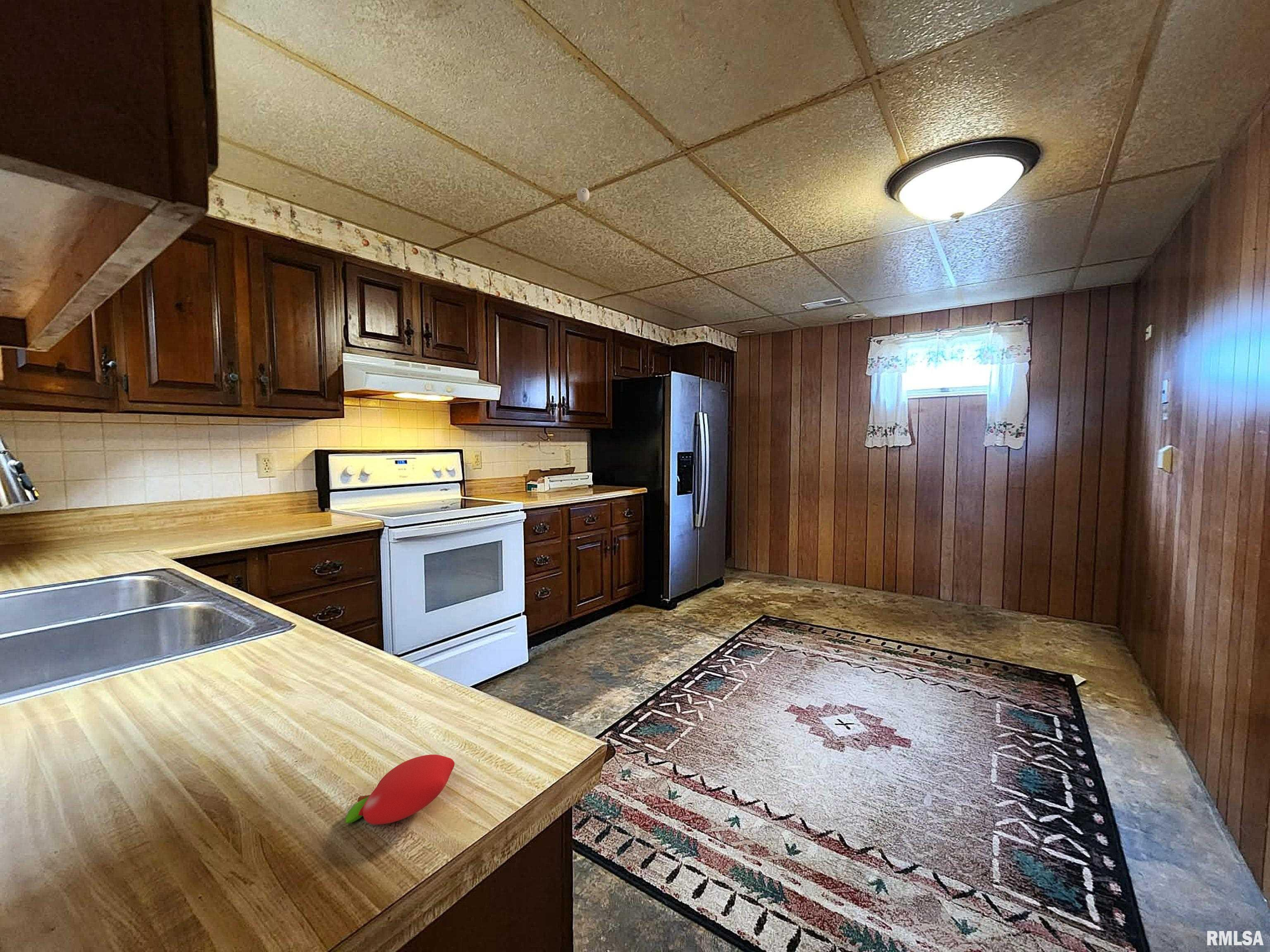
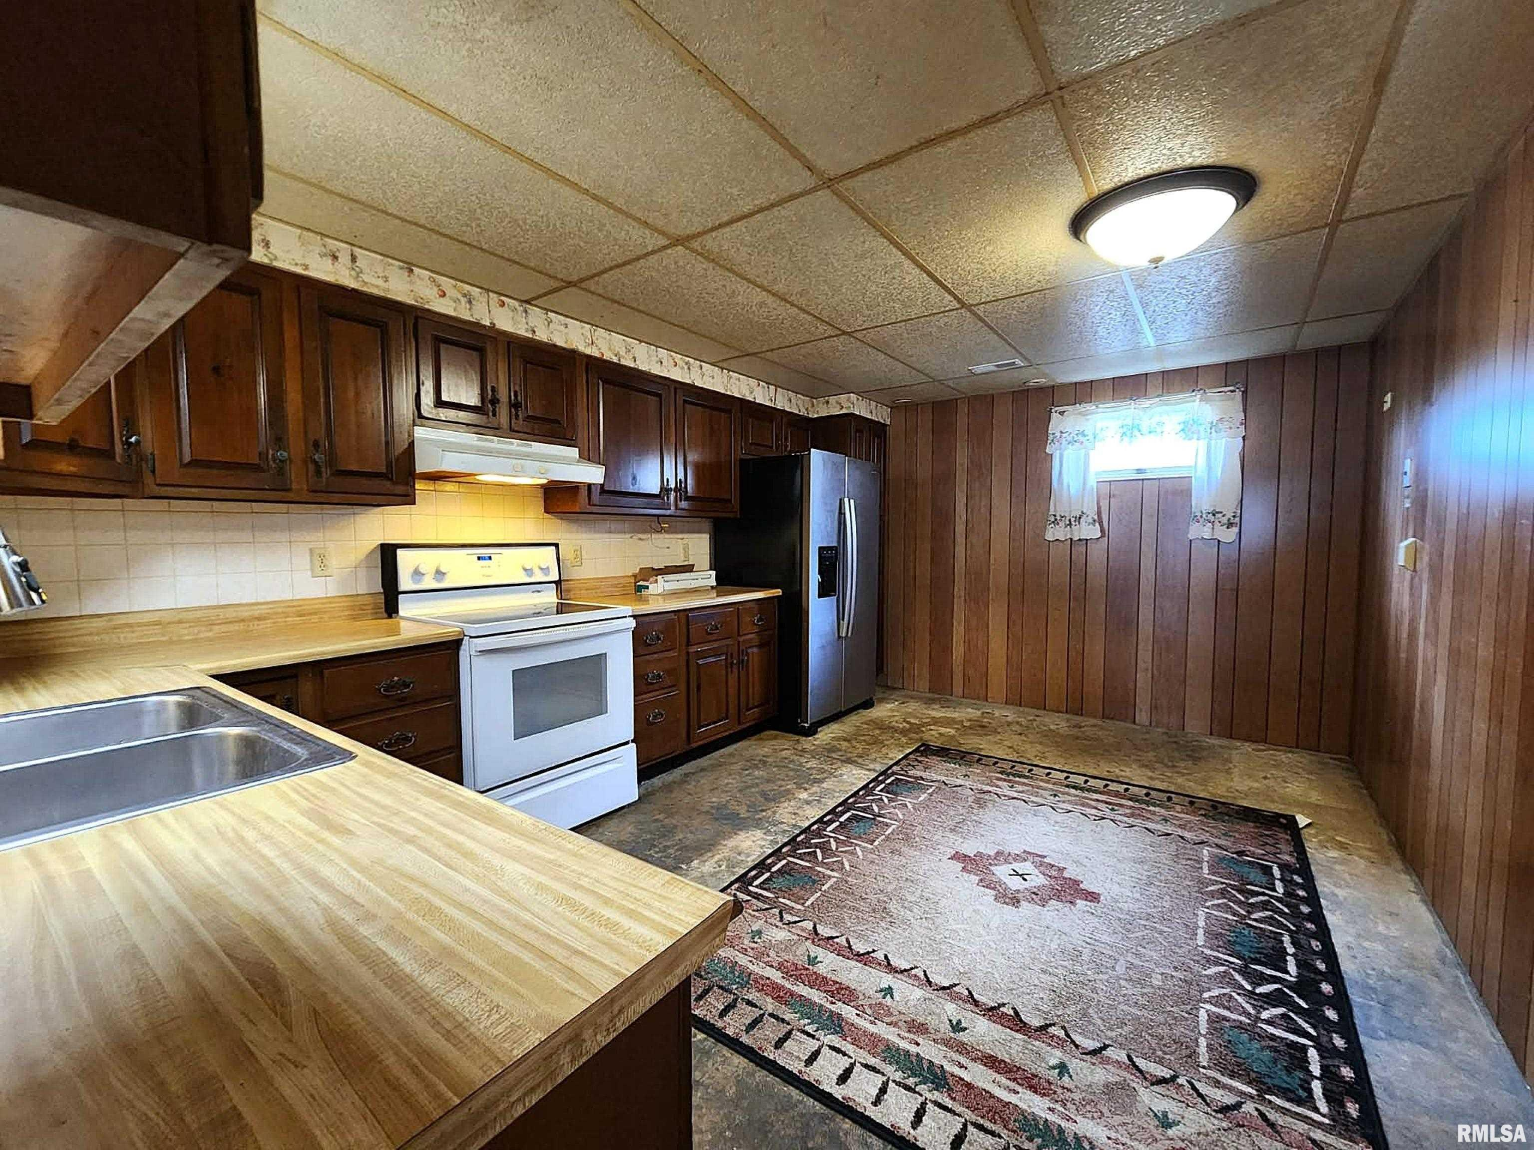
- eyeball (583, 195)
- fruit (401, 785)
